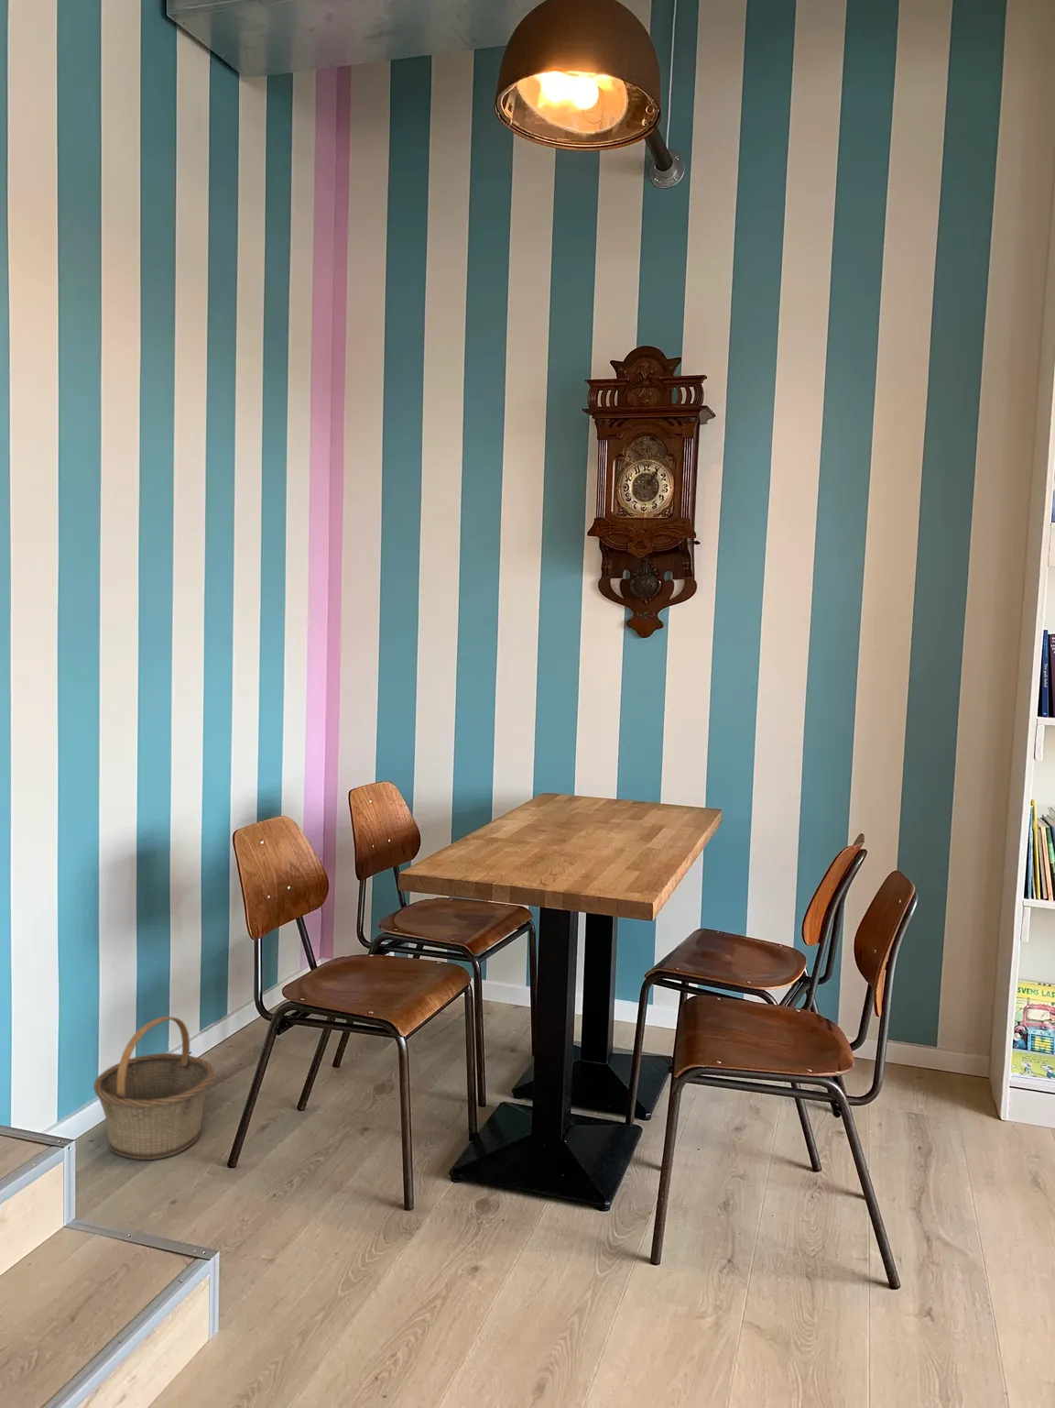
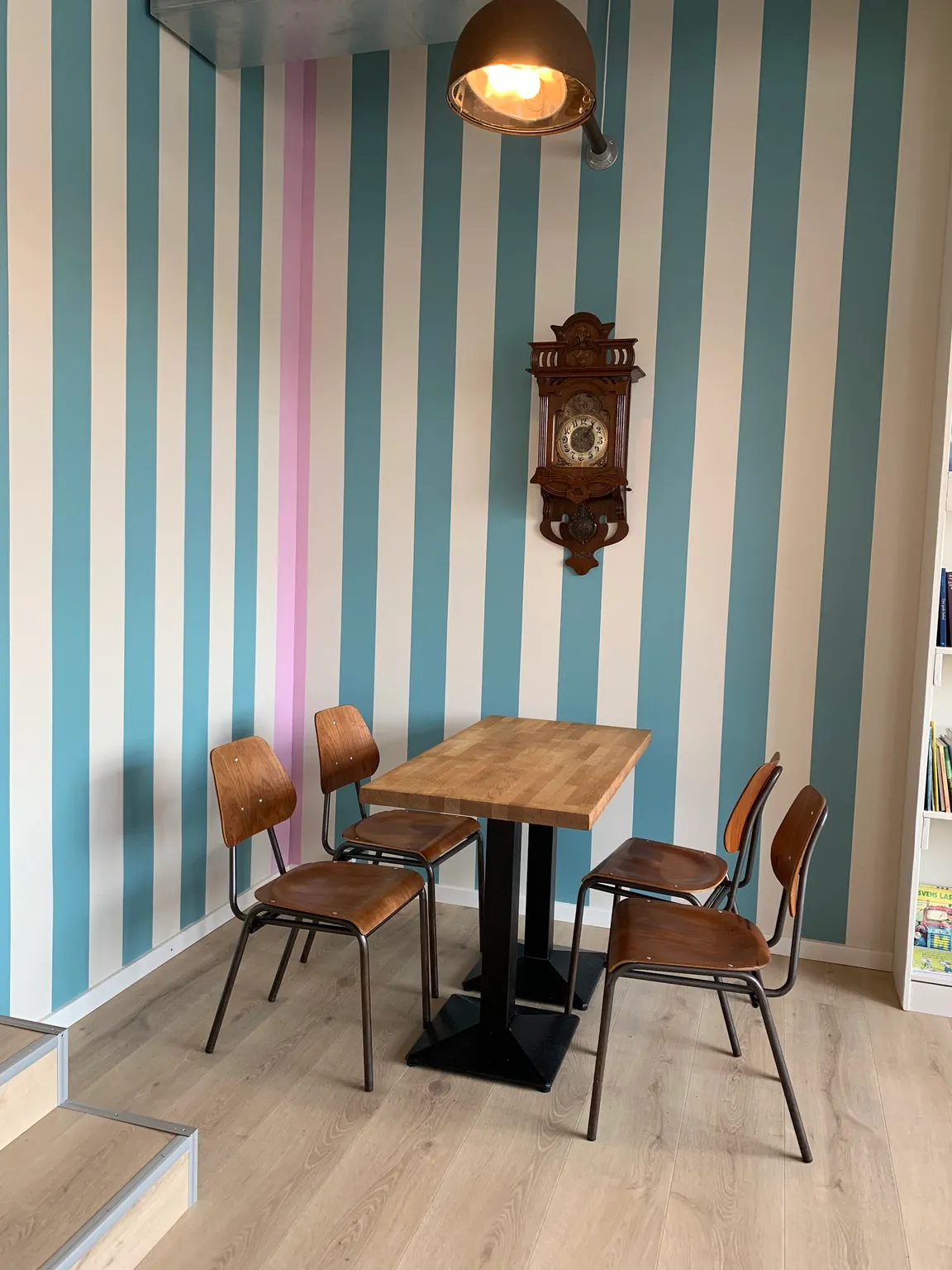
- basket (155, 1081)
